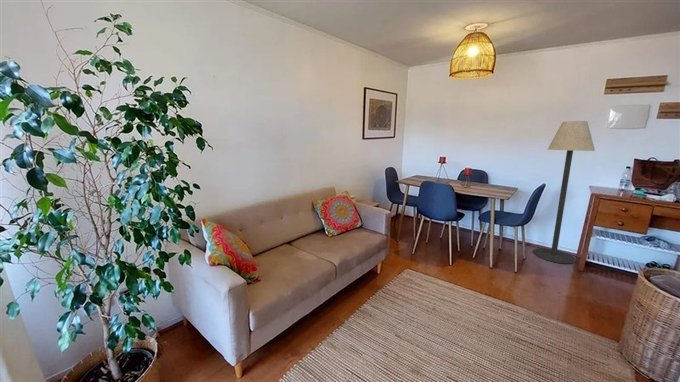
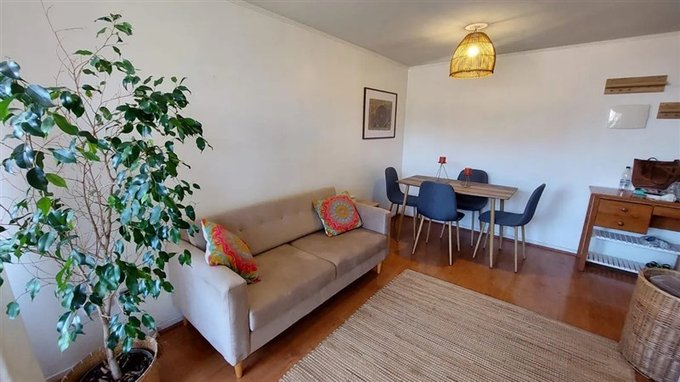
- floor lamp (563, 191)
